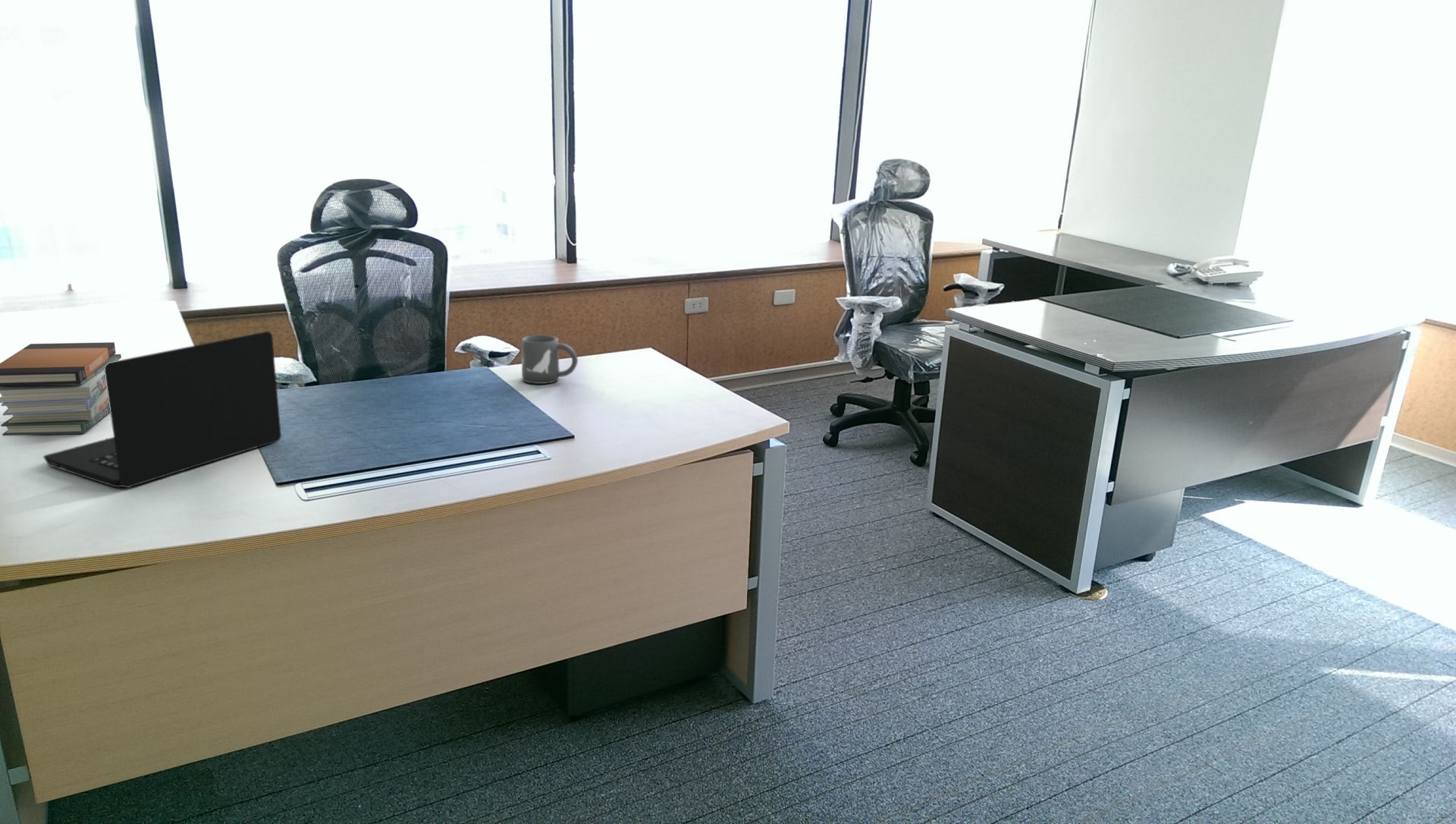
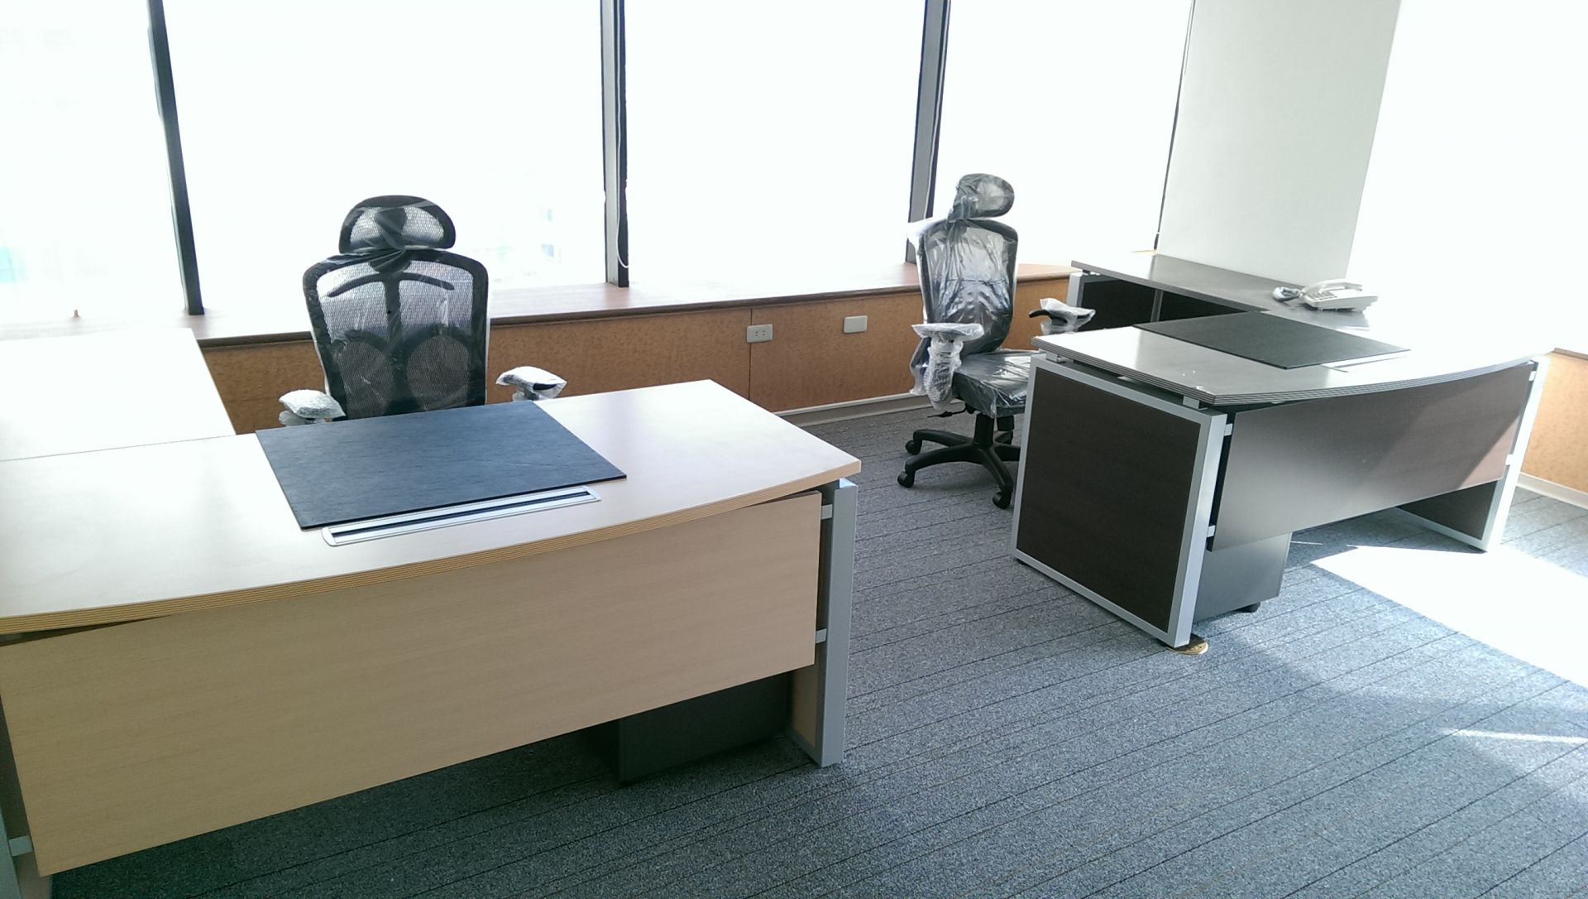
- laptop (160, 395)
- book stack (60, 387)
- mug (547, 359)
